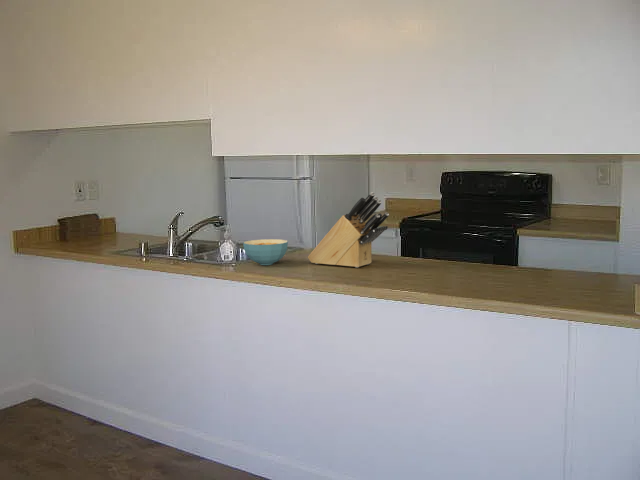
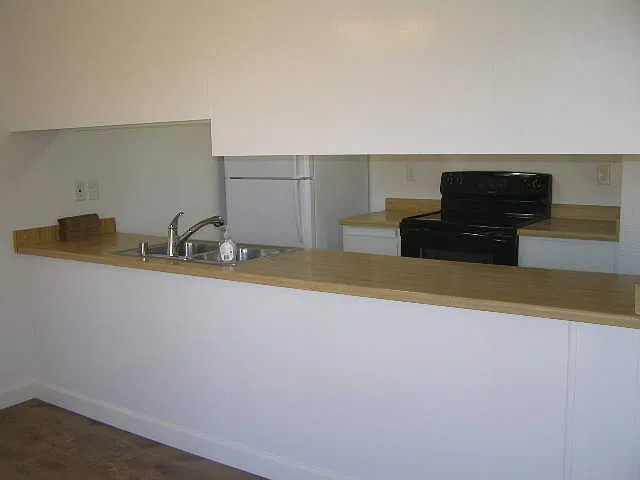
- knife block (347, 228)
- cereal bowl (266, 253)
